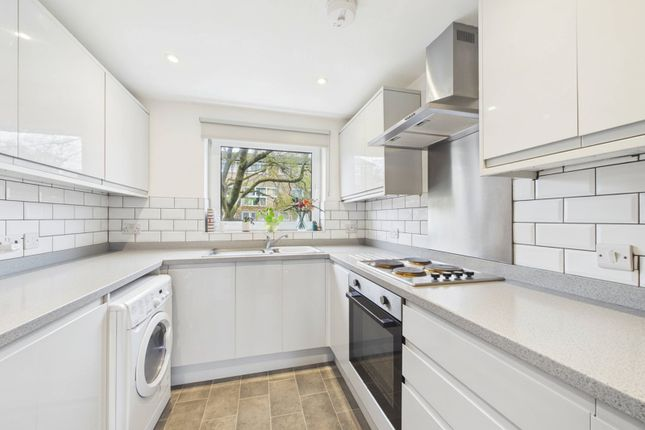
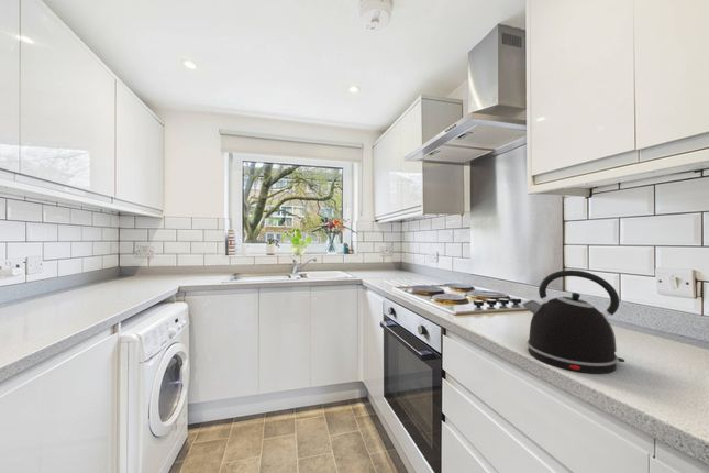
+ kettle (569, 314)
